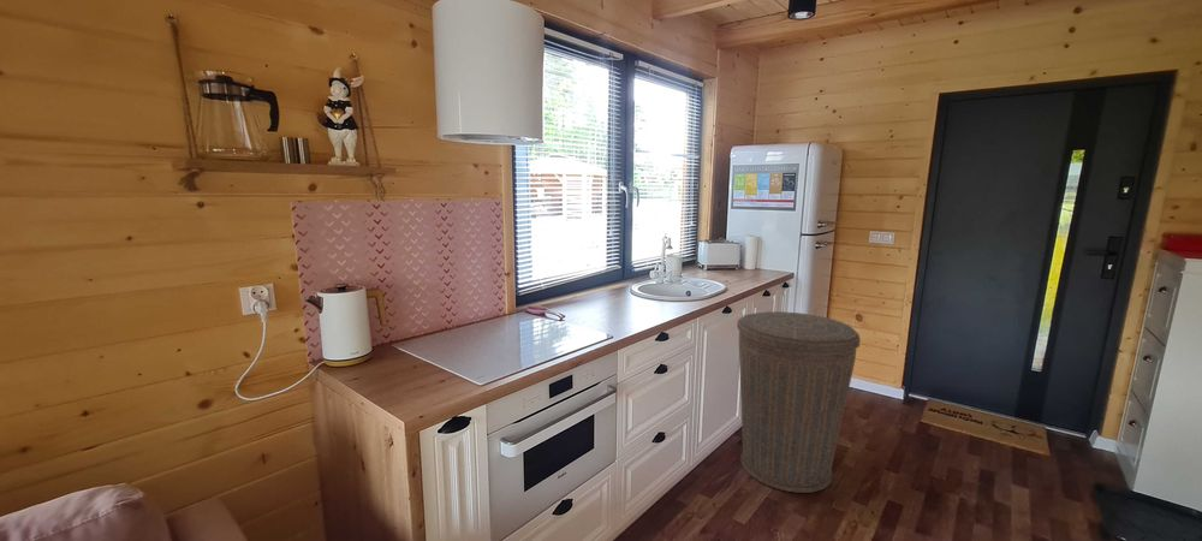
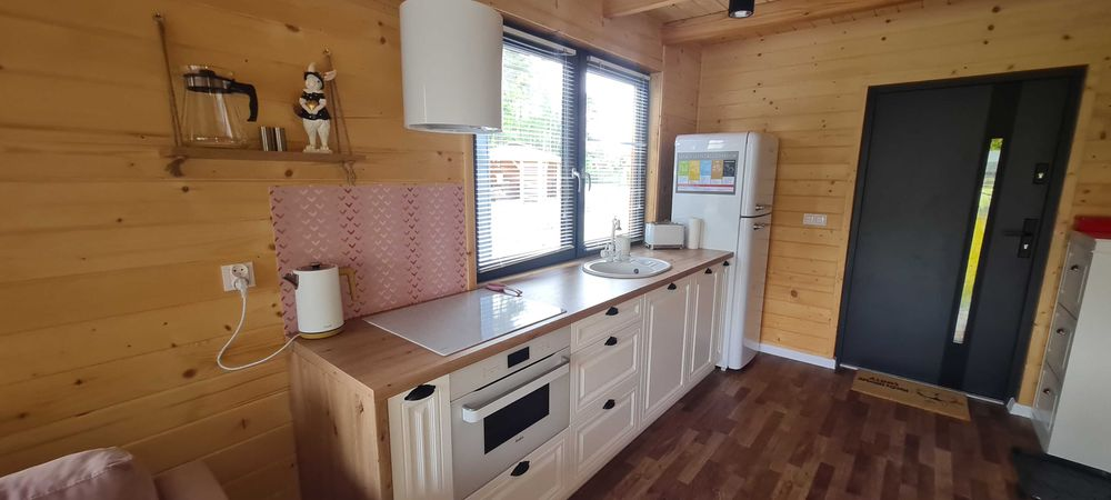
- trash can (790, 397)
